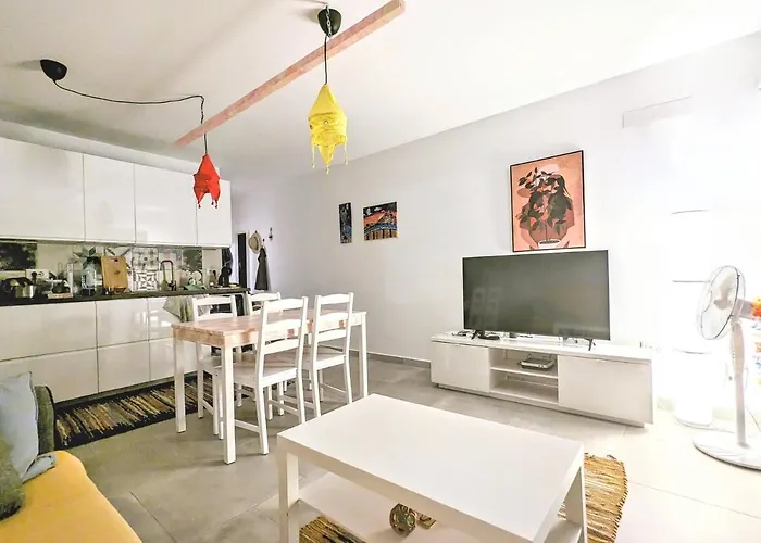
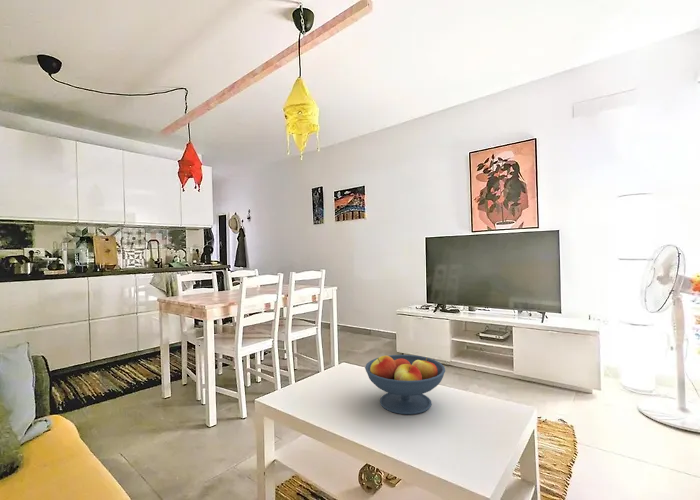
+ fruit bowl (404, 378)
